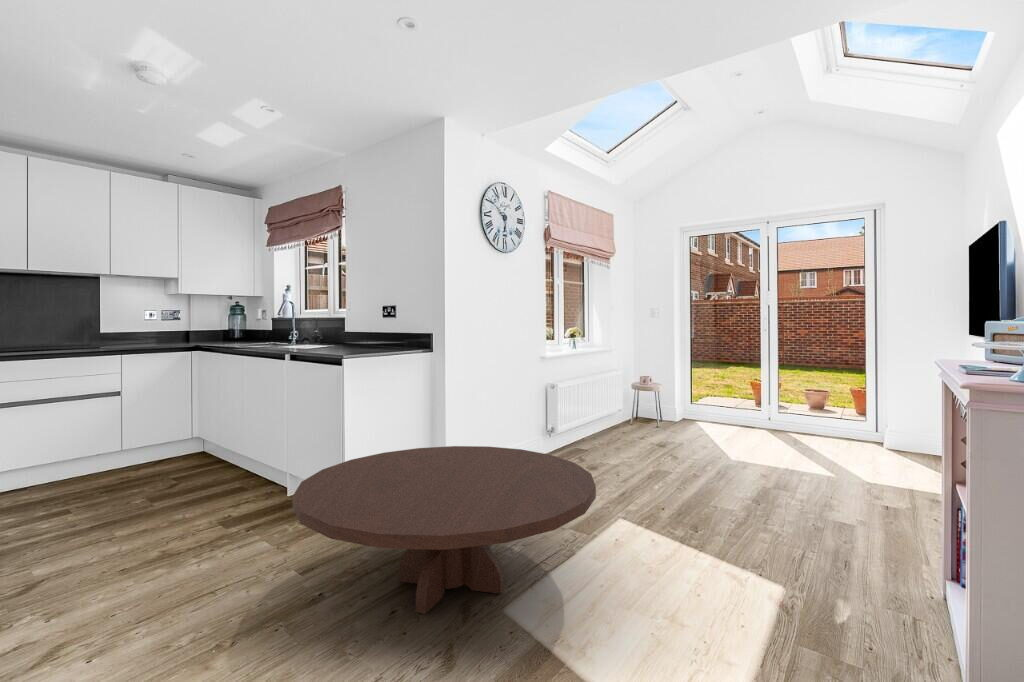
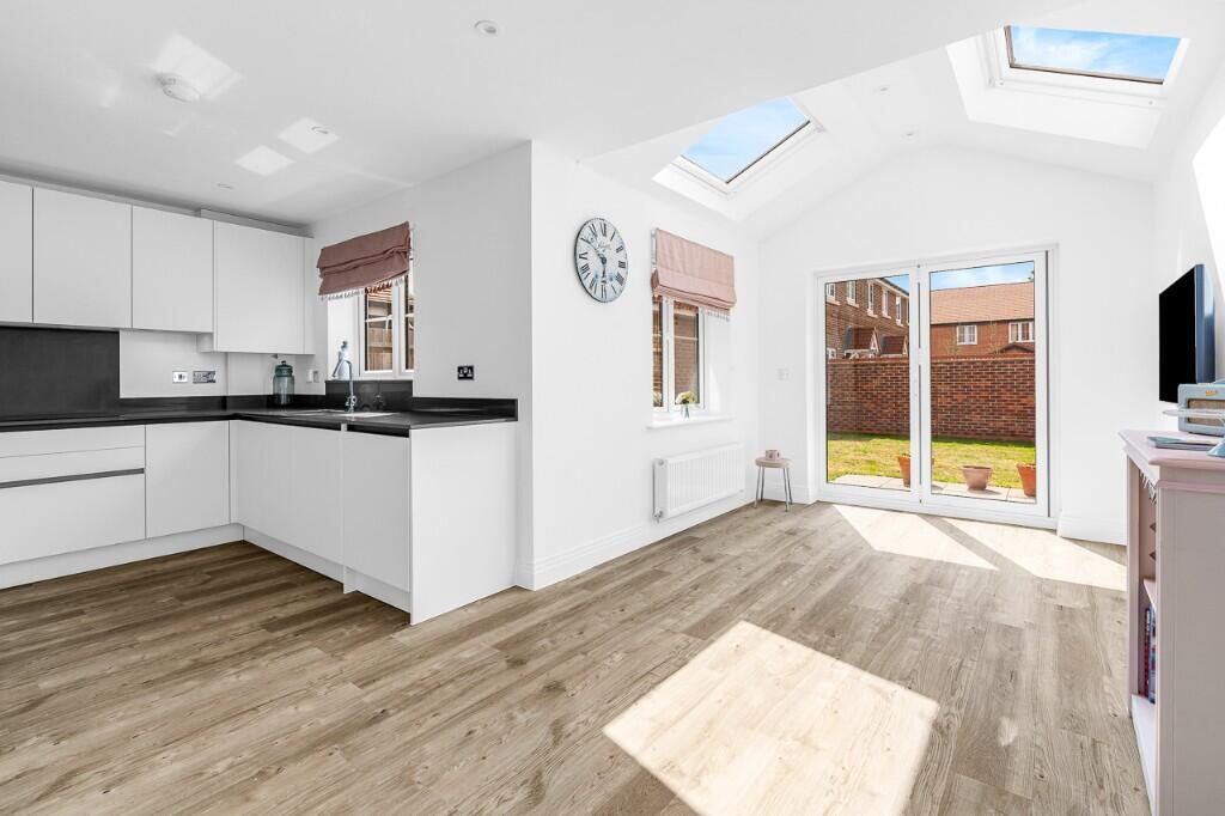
- round table (450, 531)
